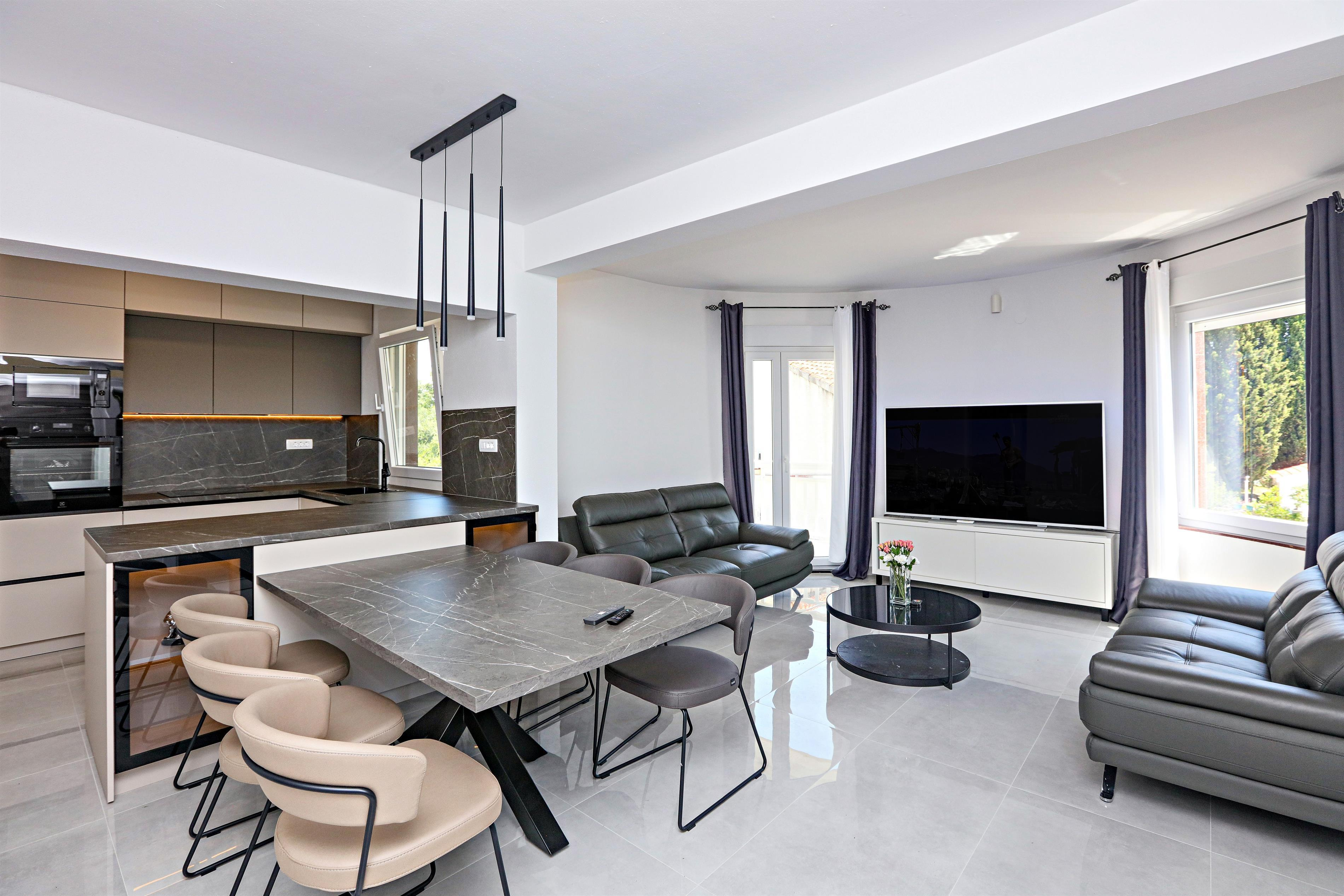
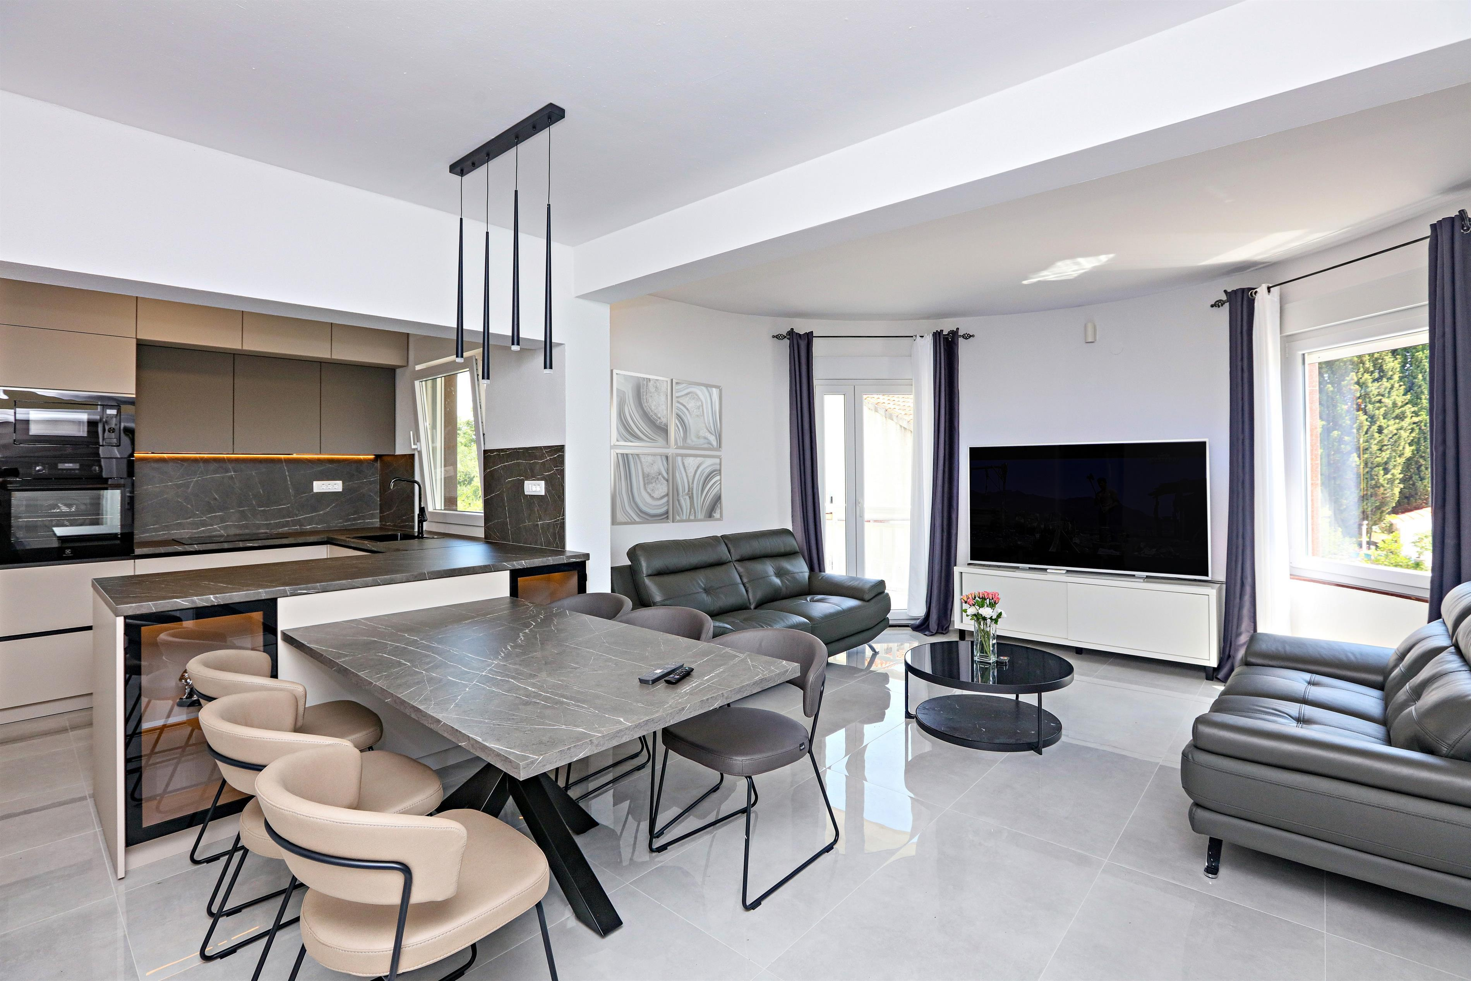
+ wall art (671, 448)
